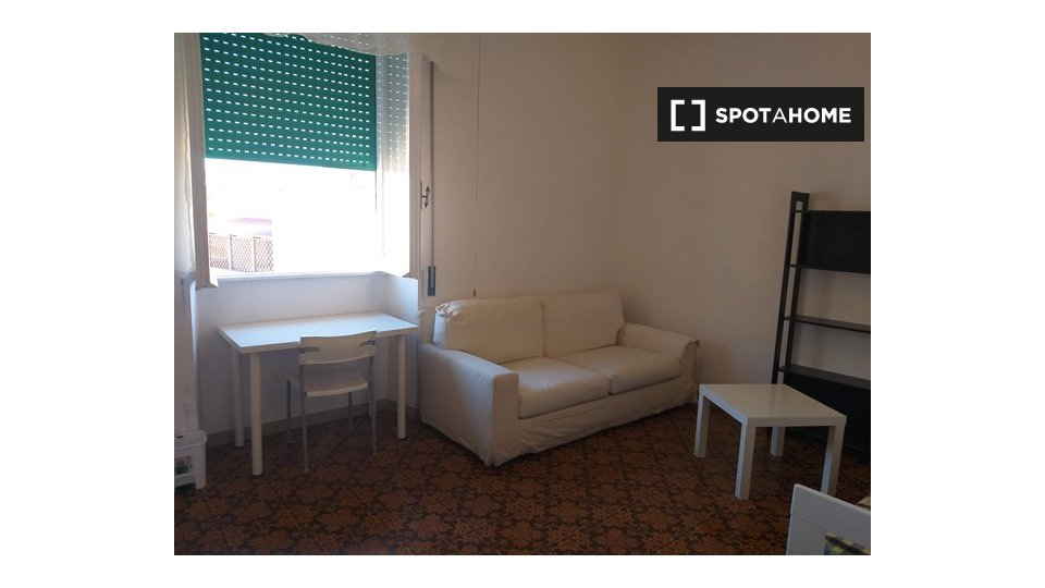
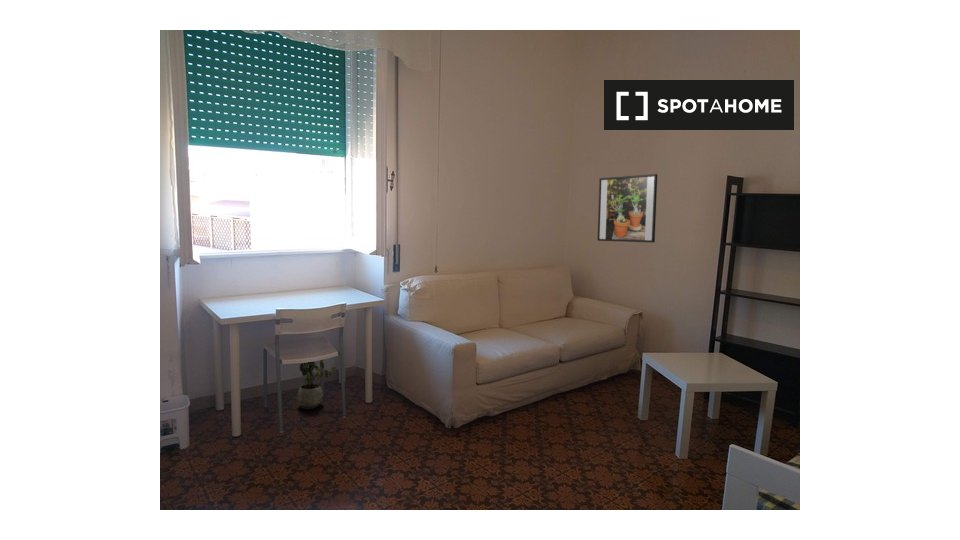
+ potted plant (314, 378)
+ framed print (625, 209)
